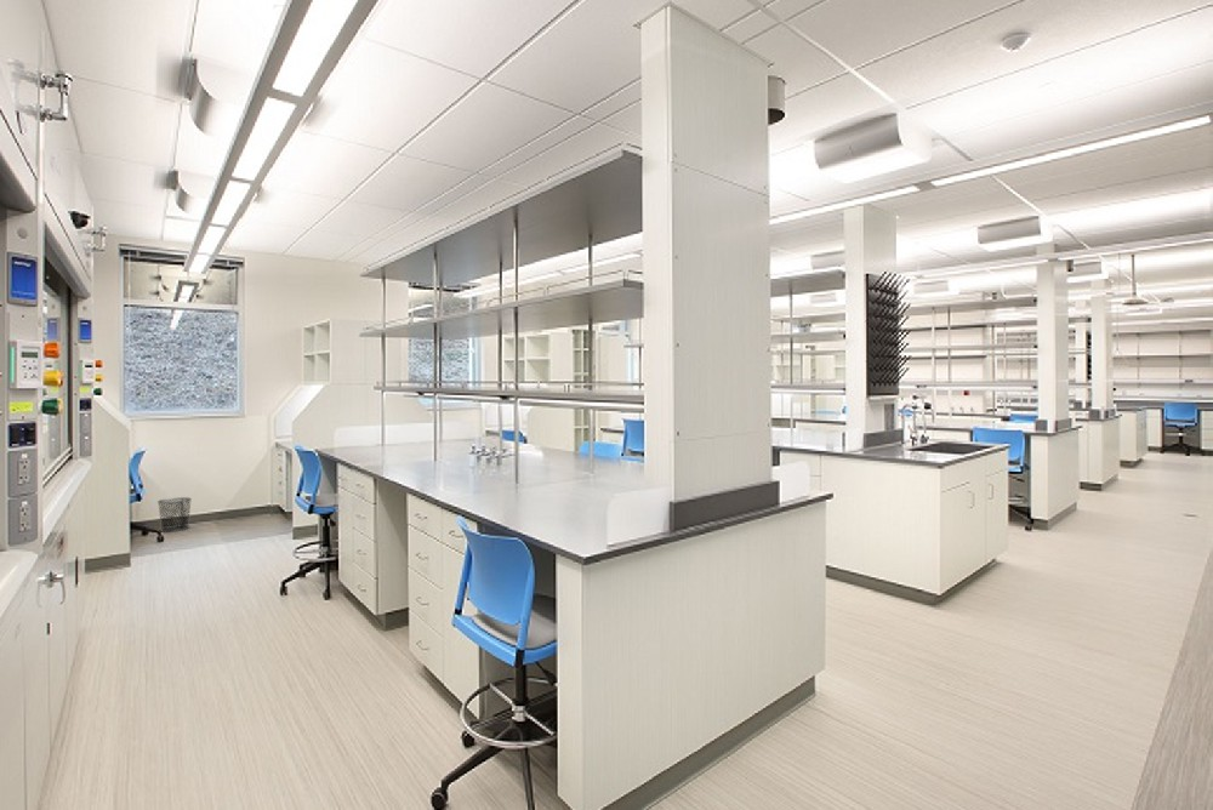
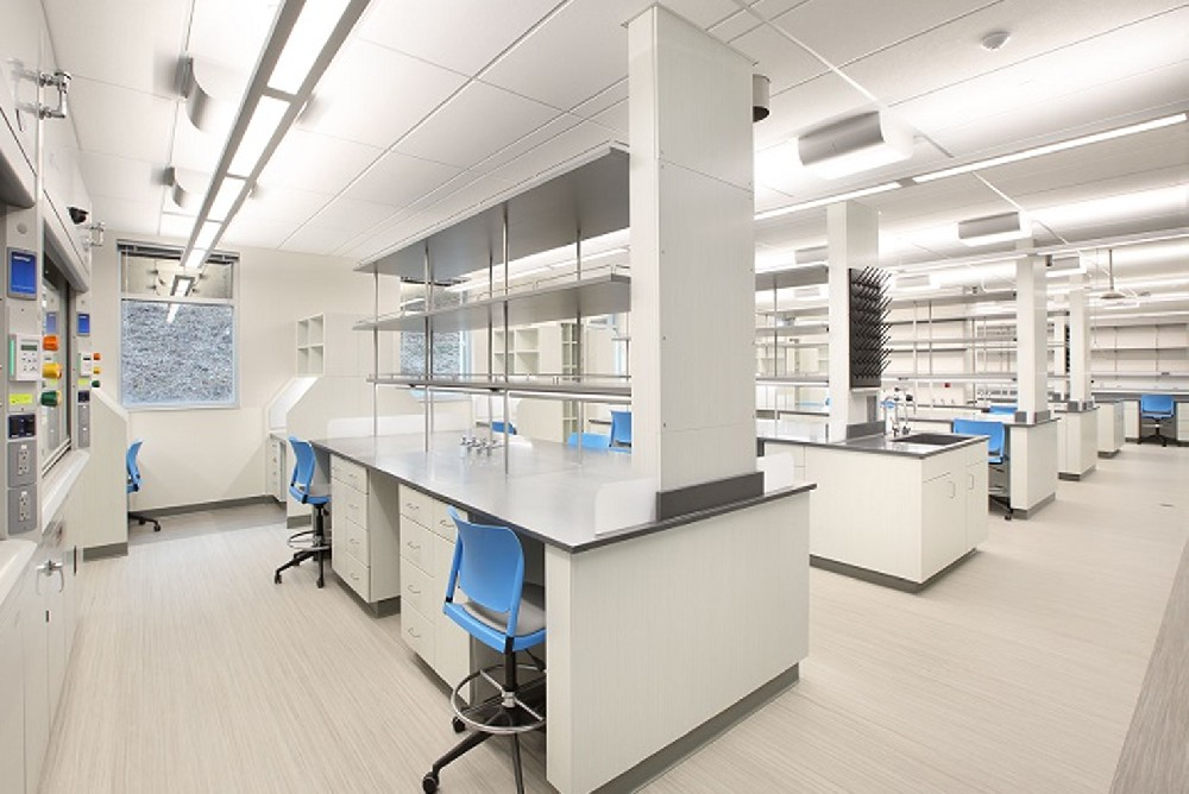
- waste bin (173, 514)
